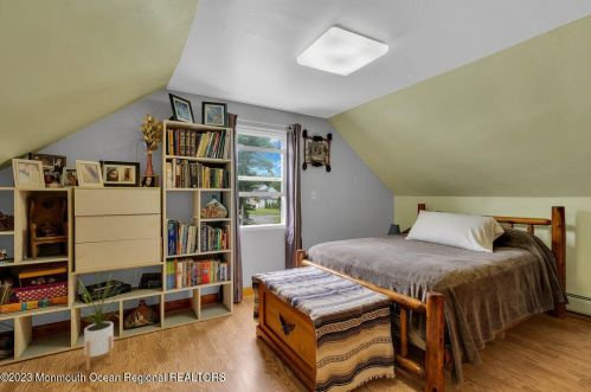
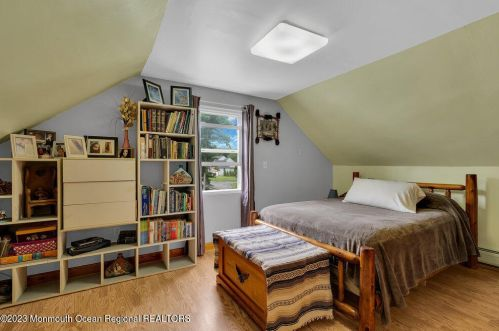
- house plant (98, 314)
